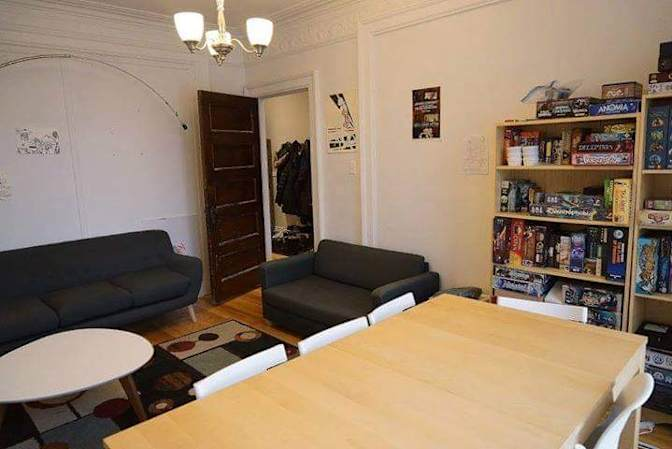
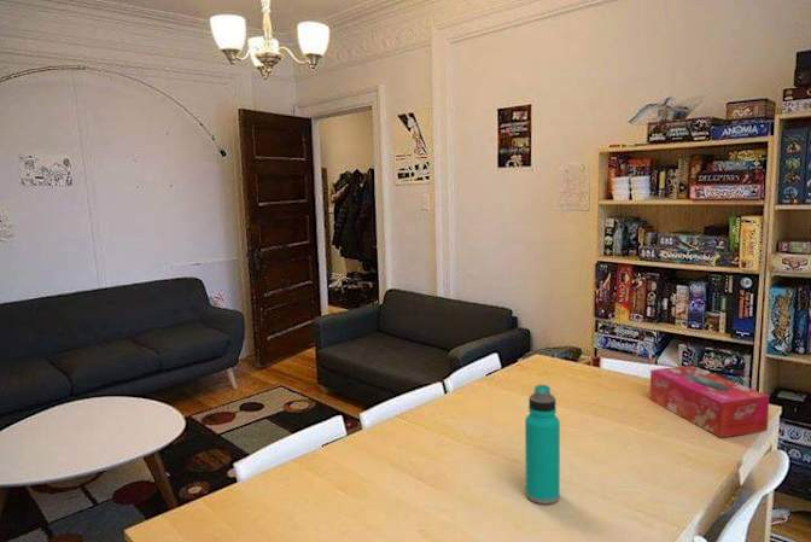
+ tissue box (705, 397)
+ water bottle (542, 442)
